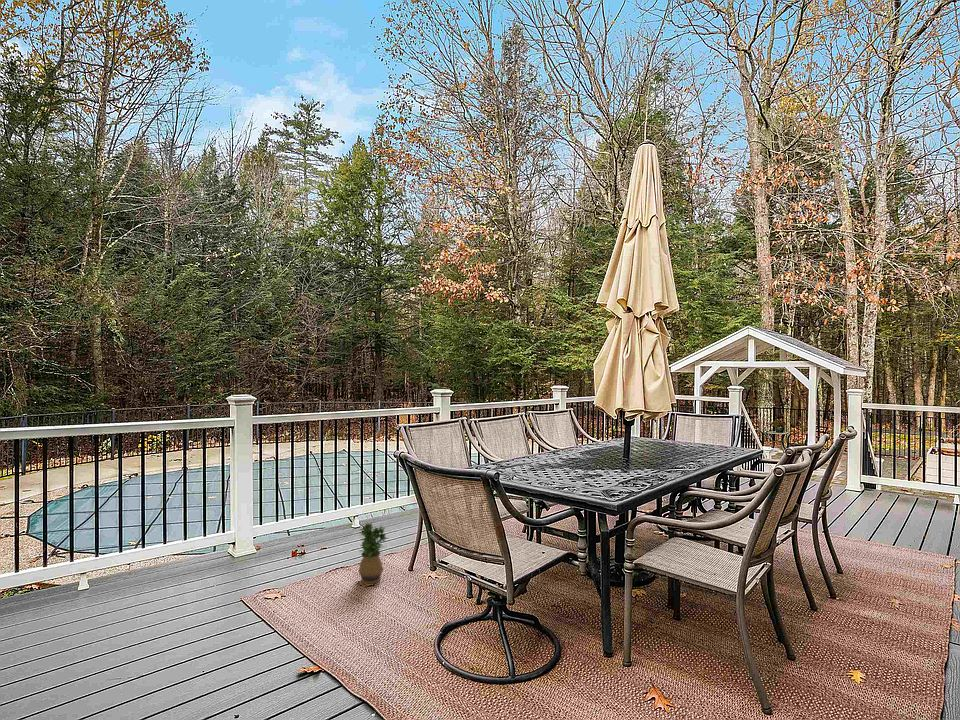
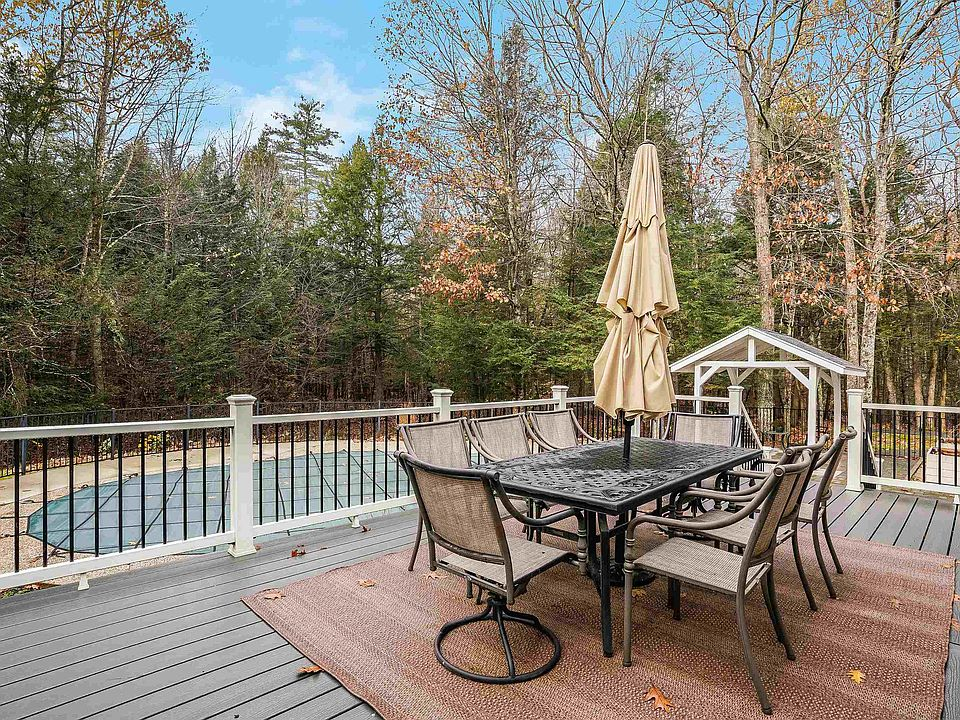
- potted plant (373, 551)
